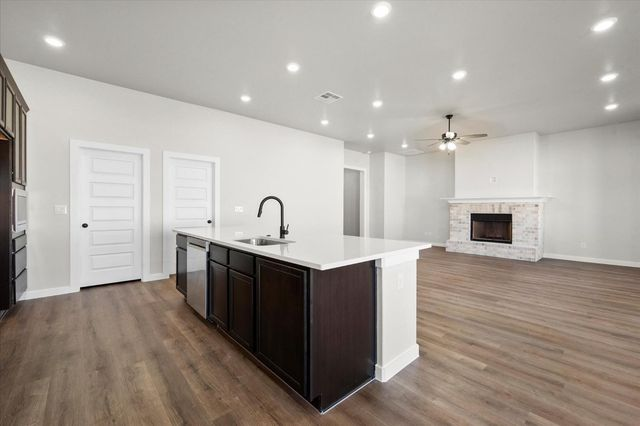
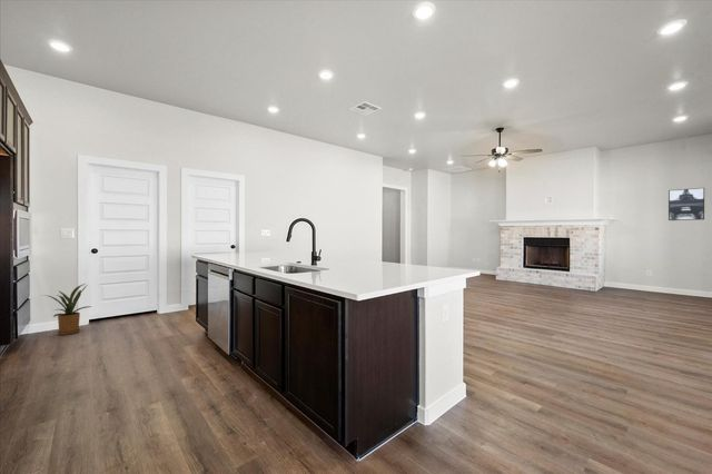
+ wall art (685, 204)
+ house plant (67, 308)
